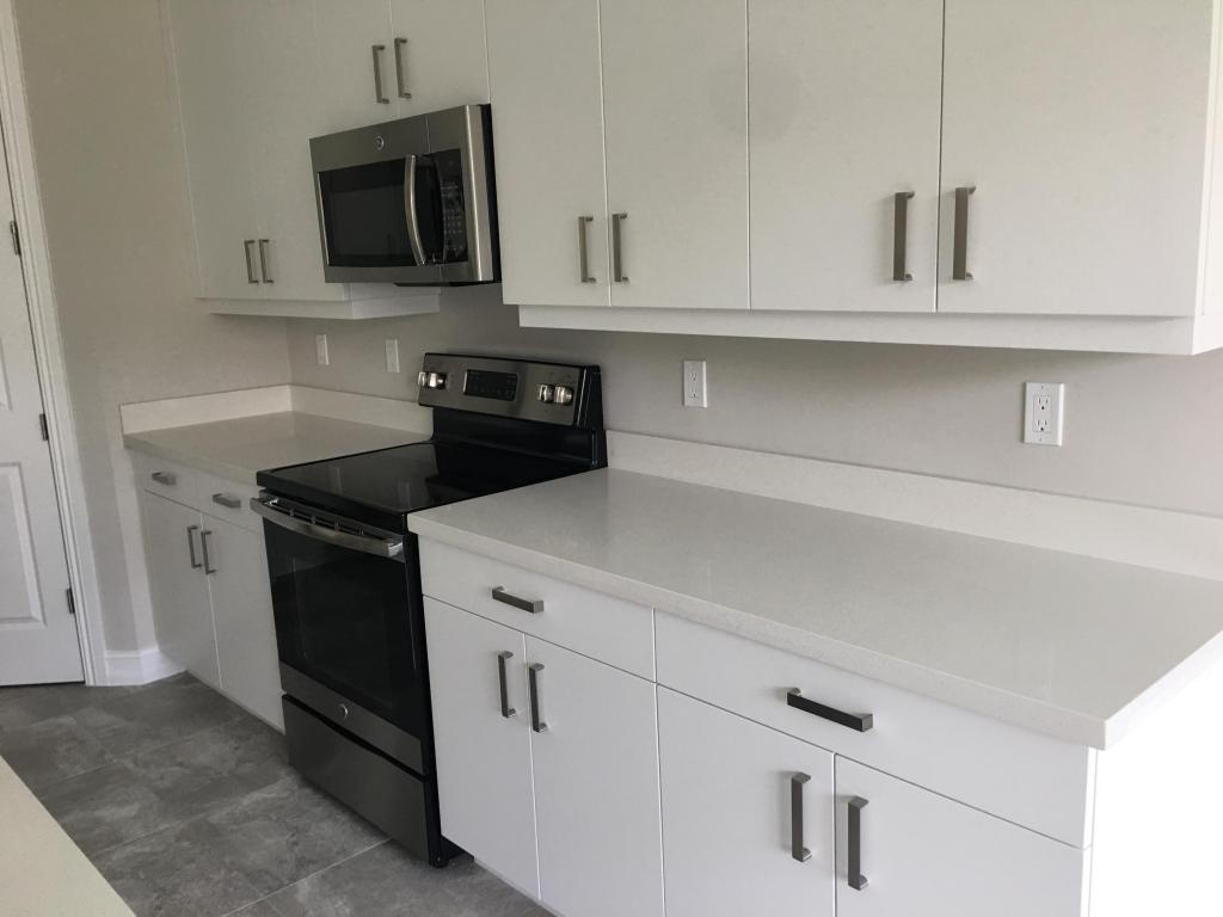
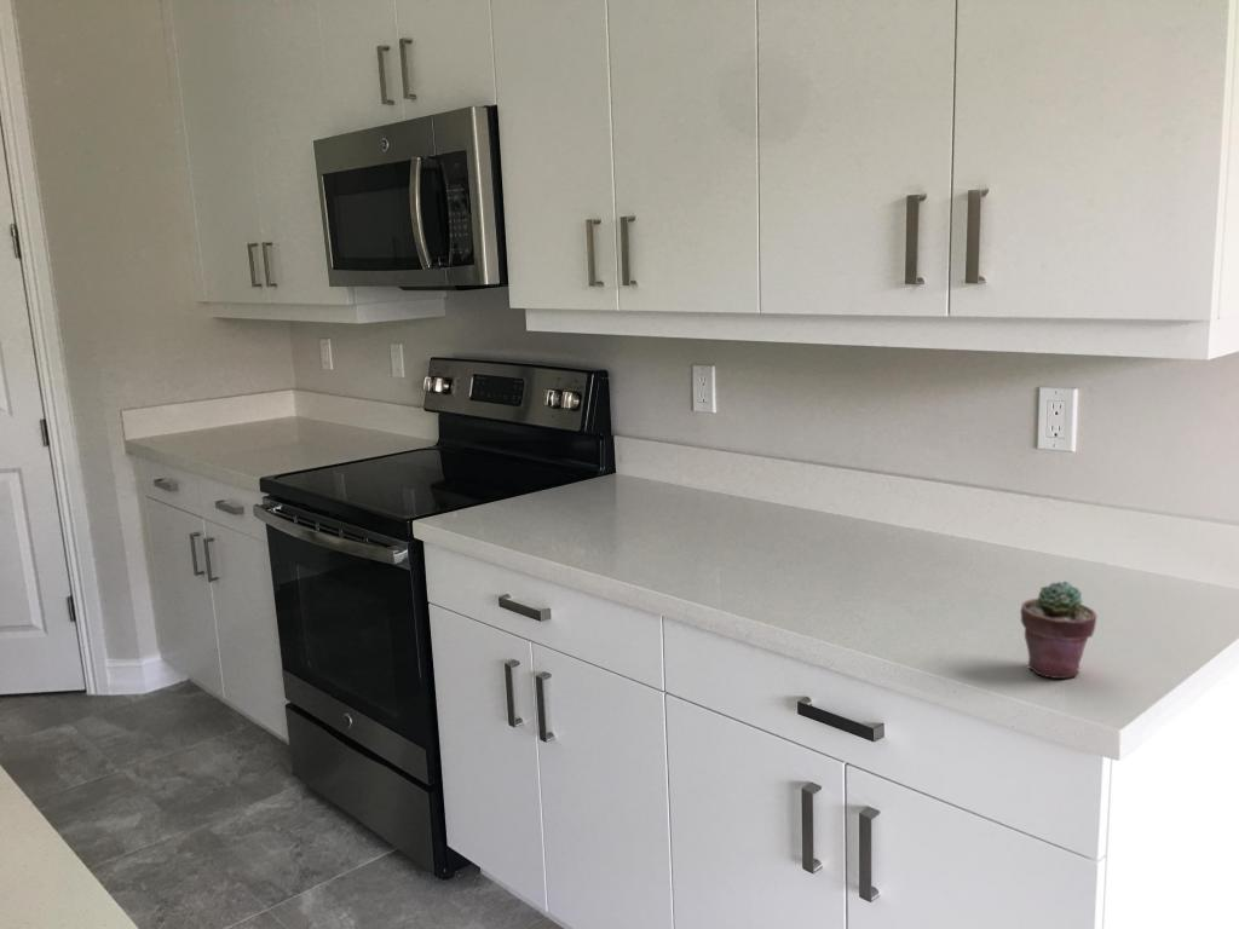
+ potted succulent (1056, 627)
